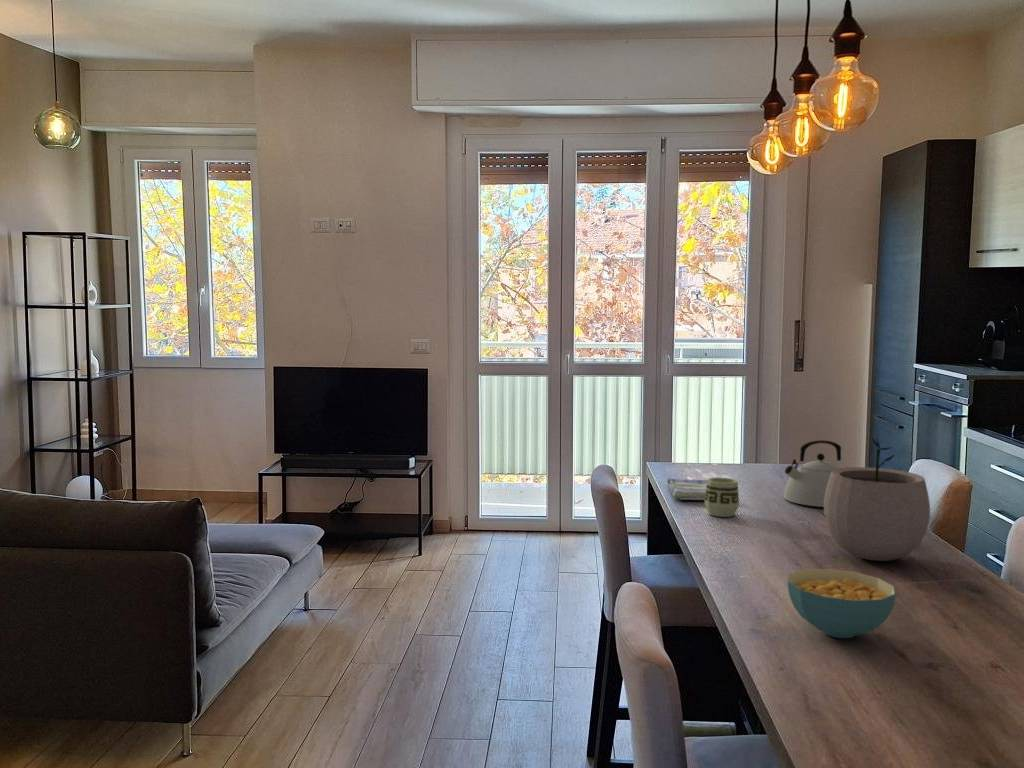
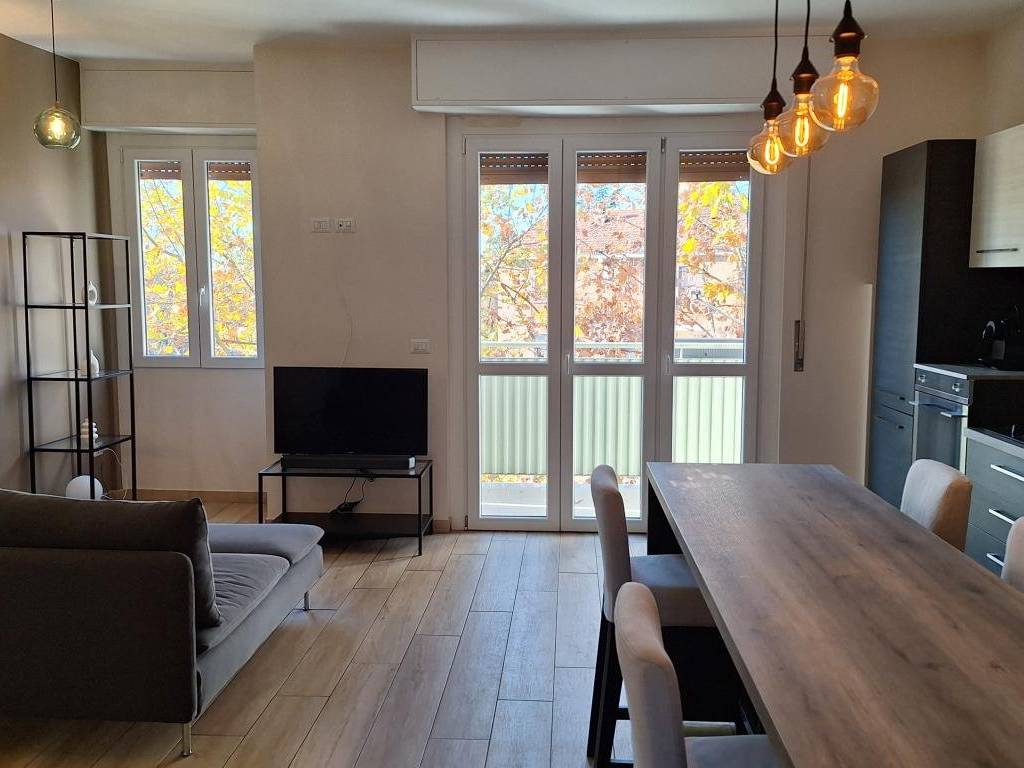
- cup (722, 497)
- plant pot (876, 497)
- cereal bowl (839, 608)
- dish towel (696, 488)
- kettle (818, 470)
